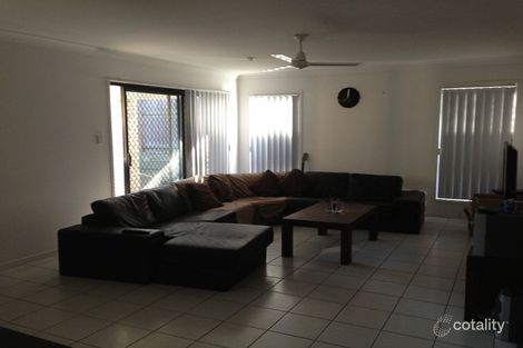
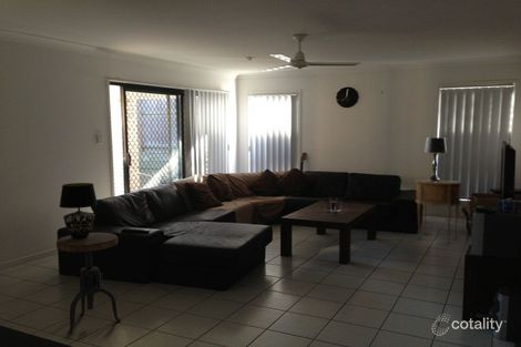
+ table lamp (79, 211)
+ side table (437, 205)
+ table lamp (435, 159)
+ side table (89, 280)
